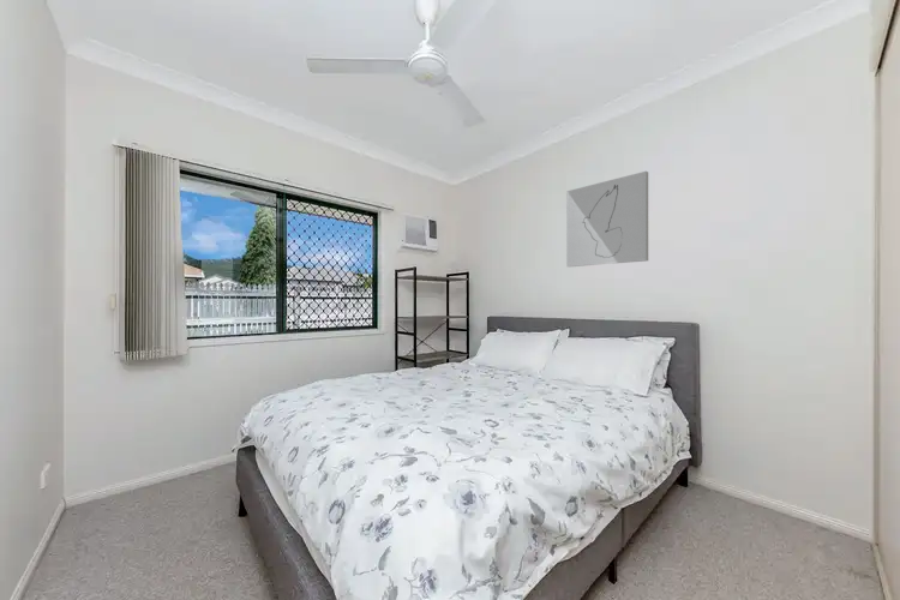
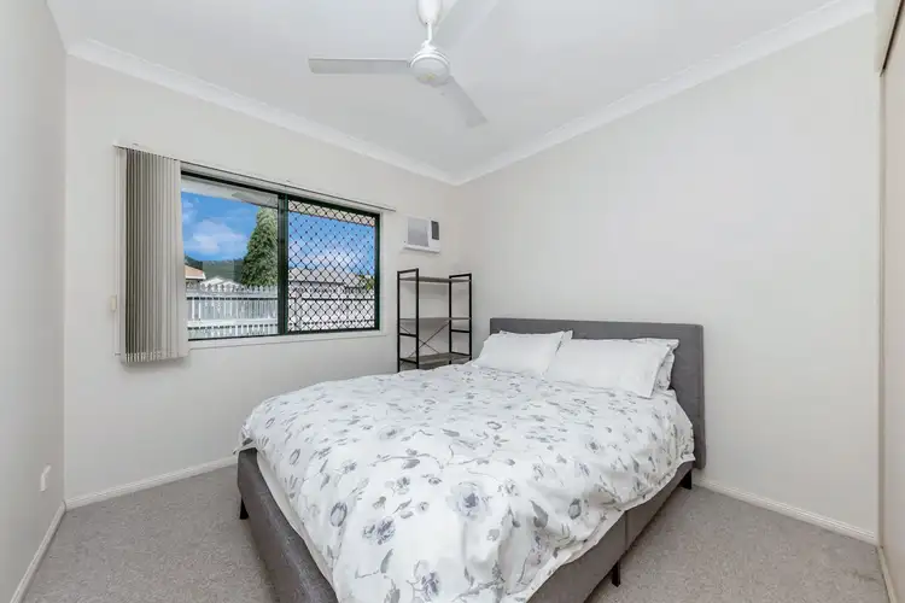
- wall art (604, 223)
